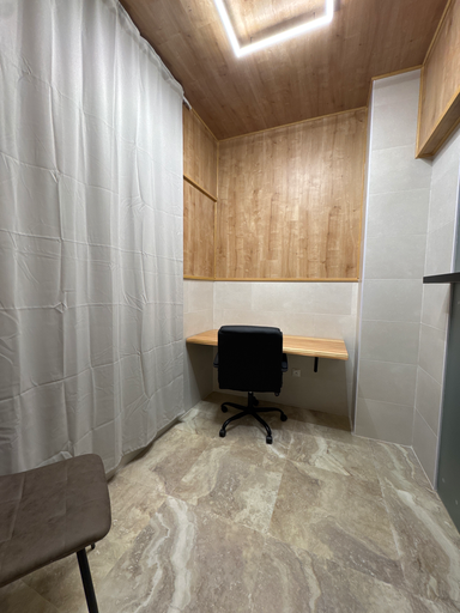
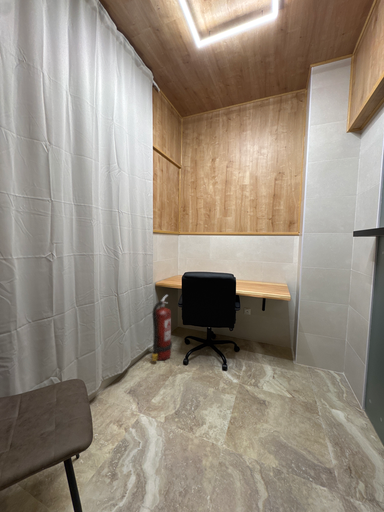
+ fire extinguisher (160, 327)
